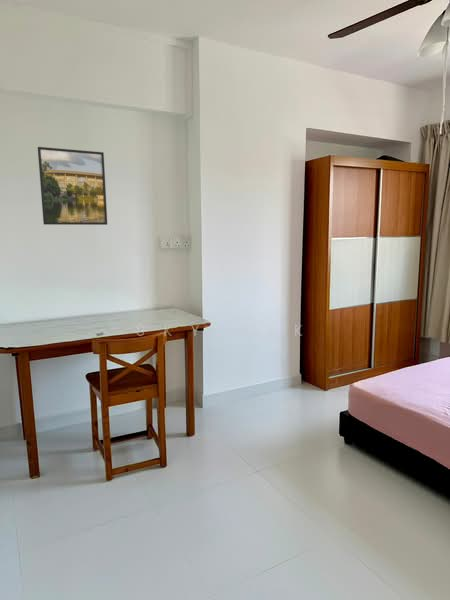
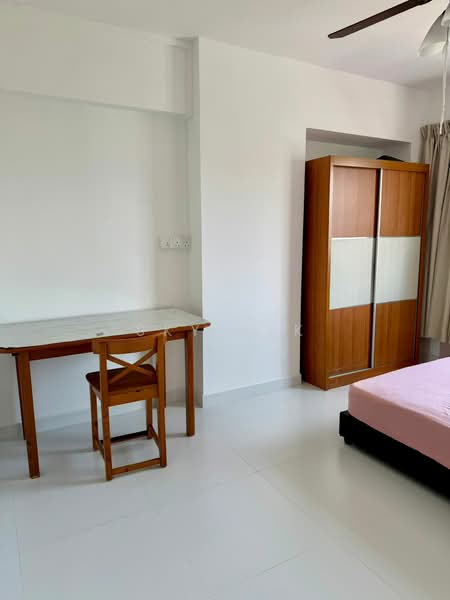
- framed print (74, 187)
